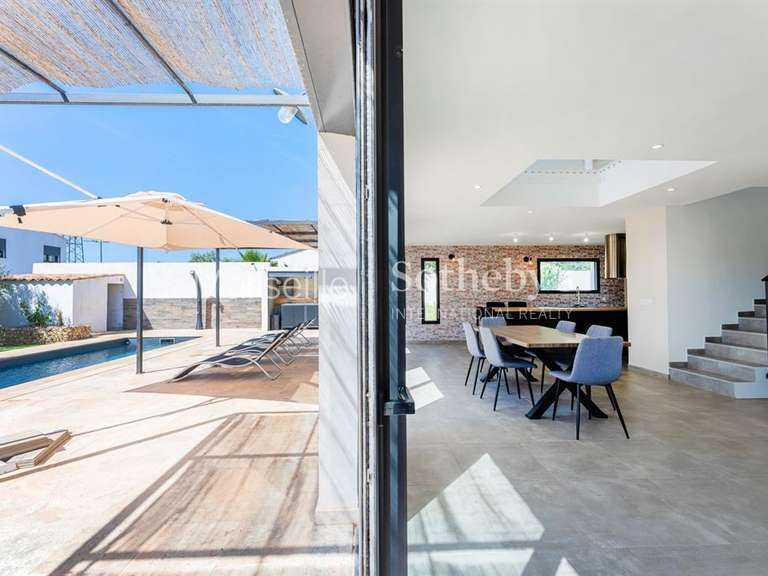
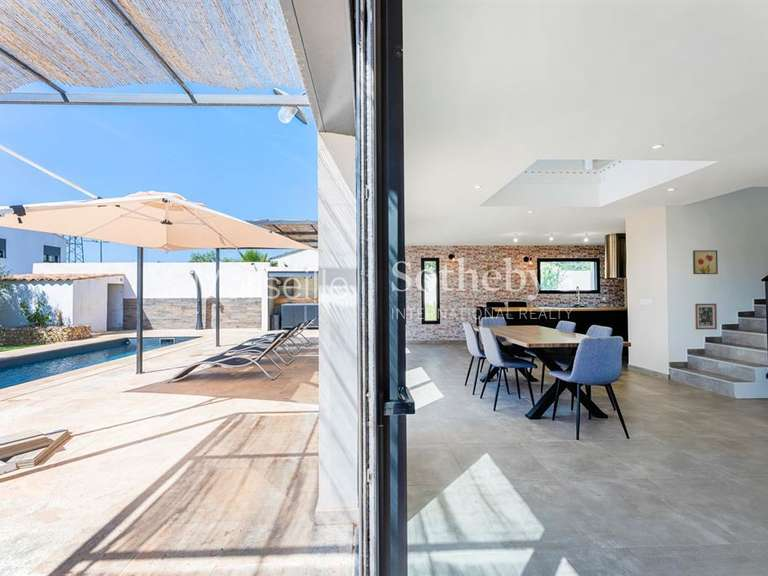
+ wall art (704, 262)
+ wall art (706, 316)
